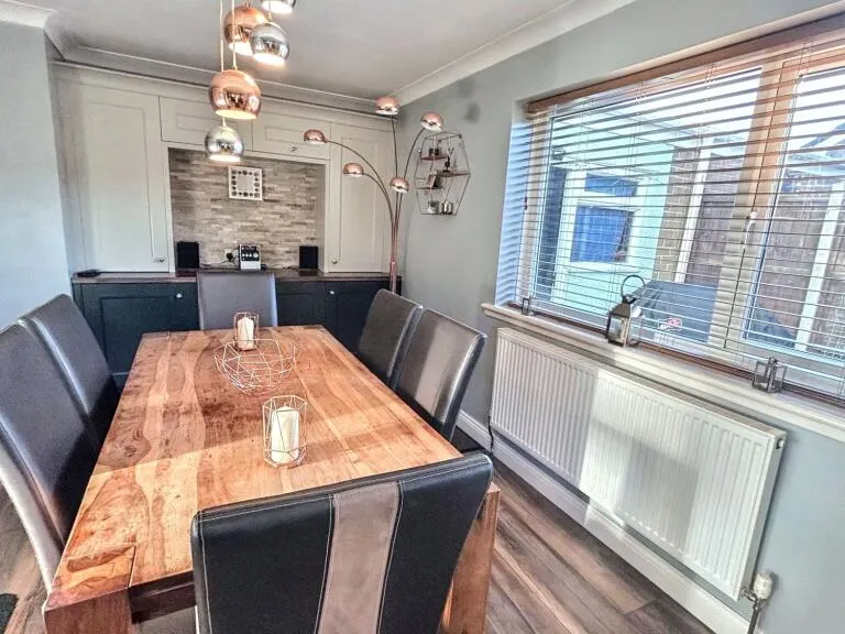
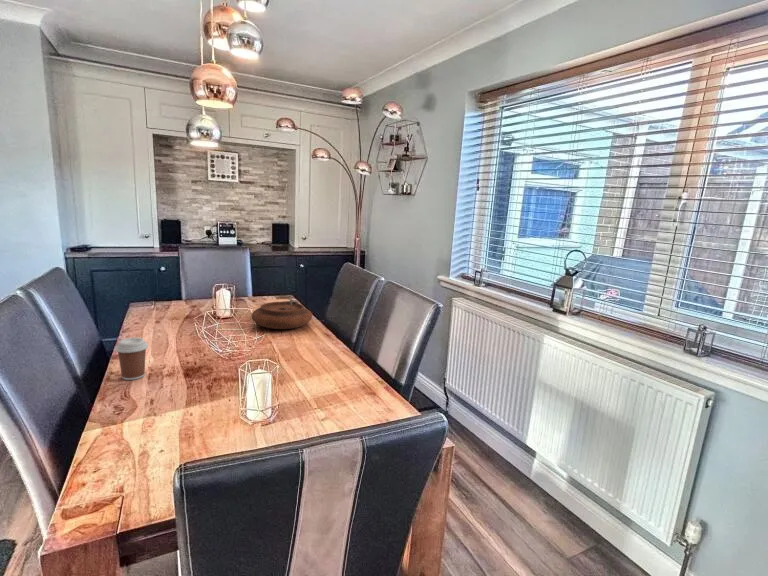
+ plate (285, 314)
+ coffee cup (132, 358)
